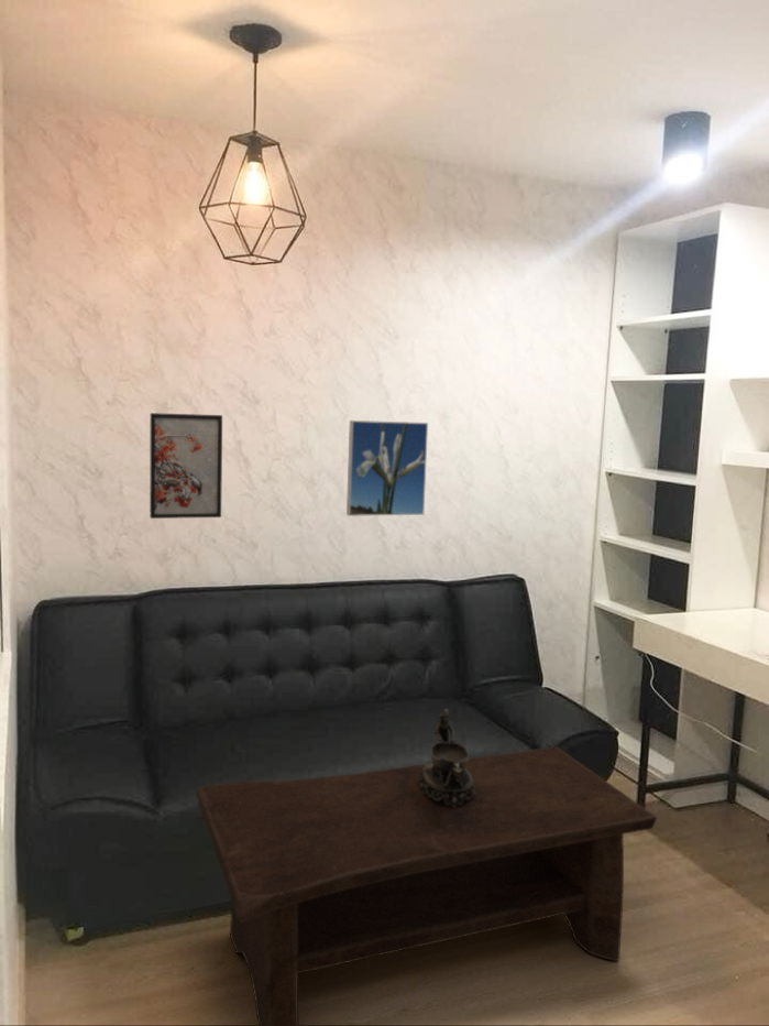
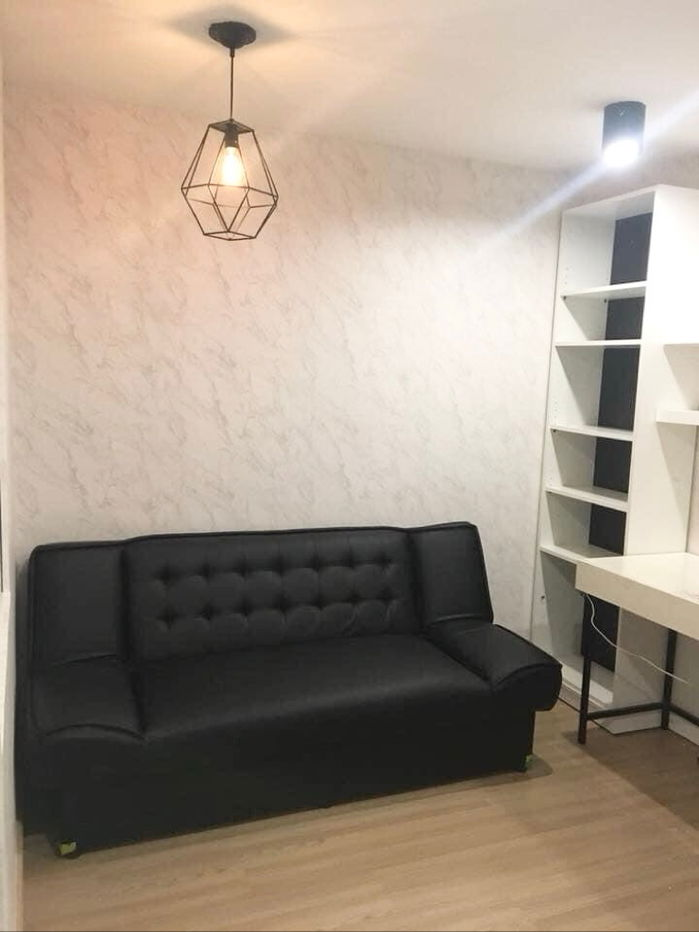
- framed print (186, 466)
- decorative bowl (451, 756)
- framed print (387, 468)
- coffee table (424, 875)
